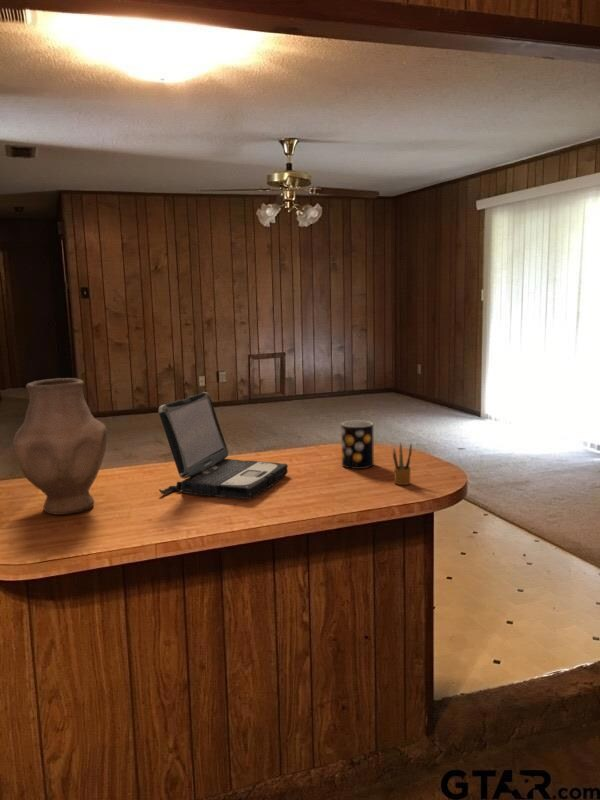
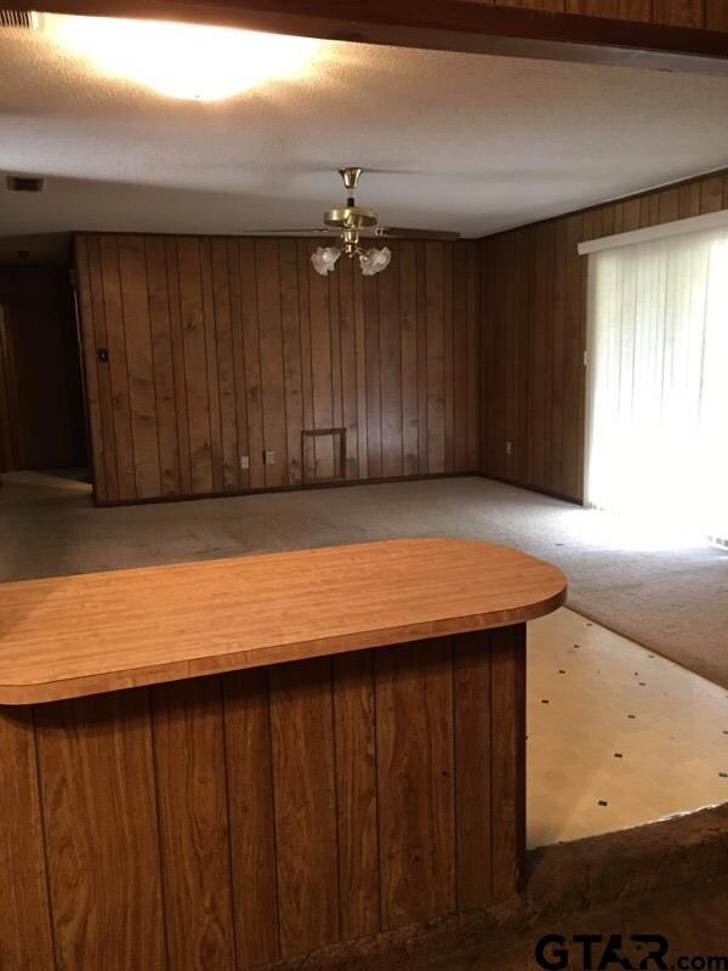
- pencil box (403, 464)
- mug (354, 443)
- laptop (222, 441)
- vase (61, 445)
